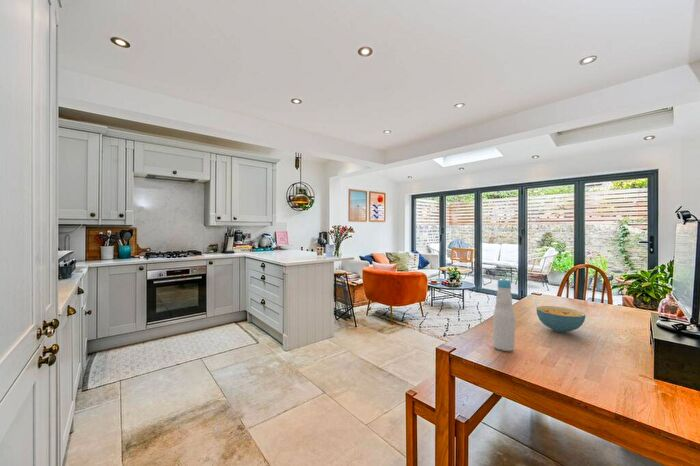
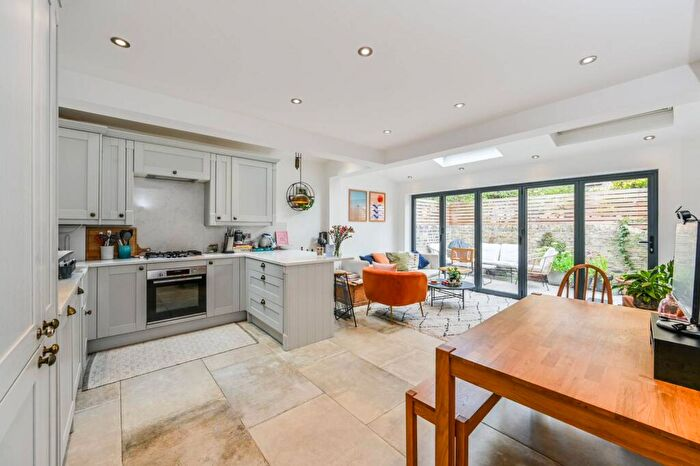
- cereal bowl (559, 320)
- bottle (503, 313)
